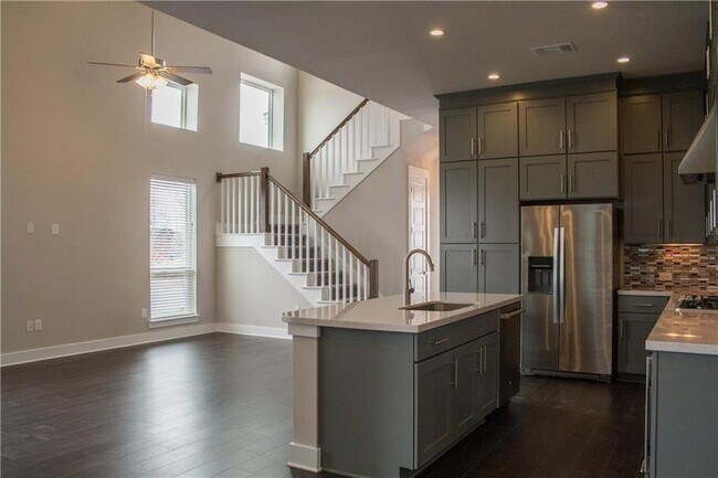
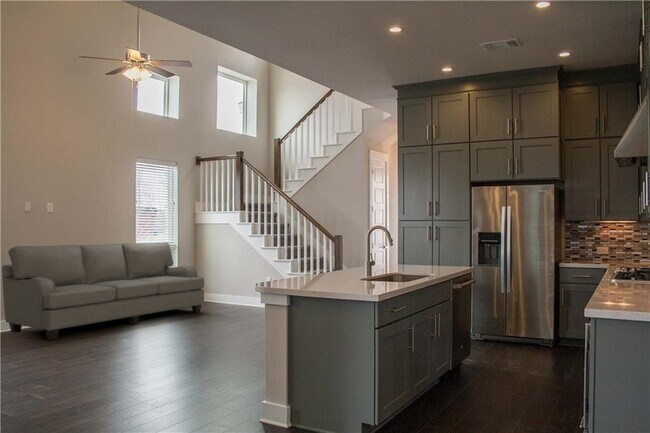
+ sofa (113, 282)
